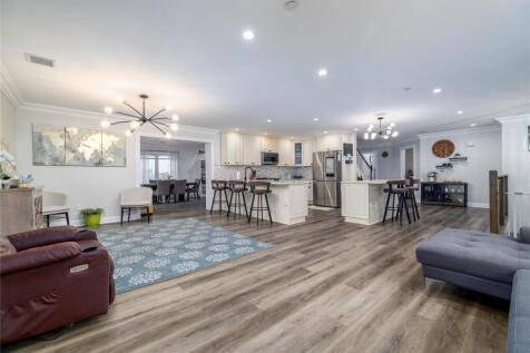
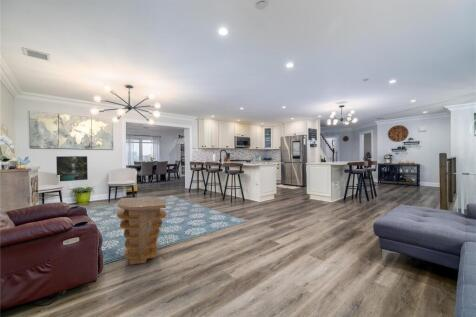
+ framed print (72, 168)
+ side table (142, 229)
